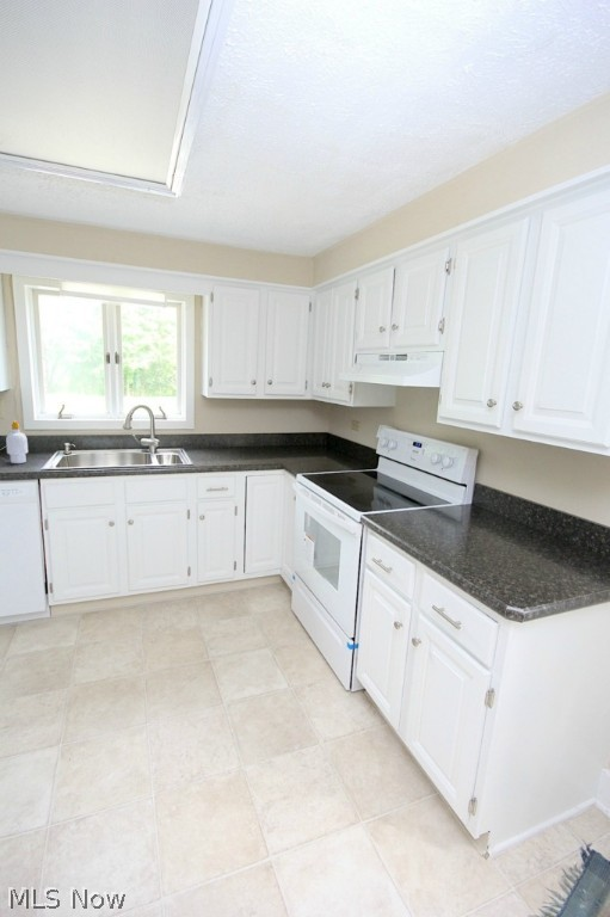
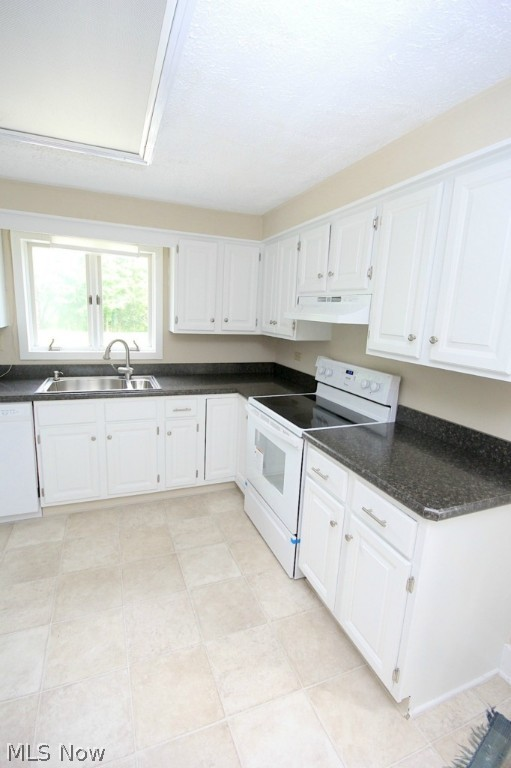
- soap bottle (17, 442)
